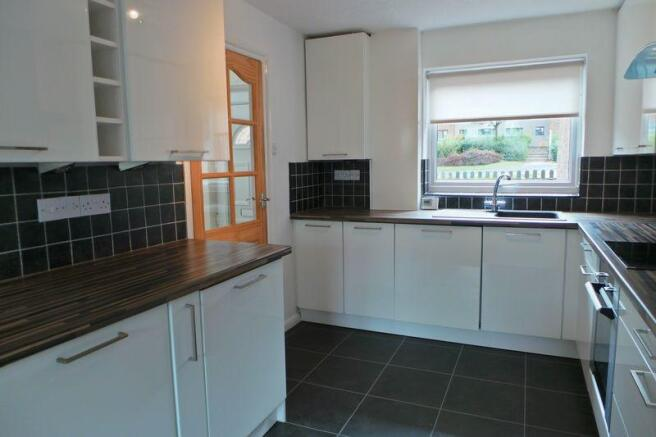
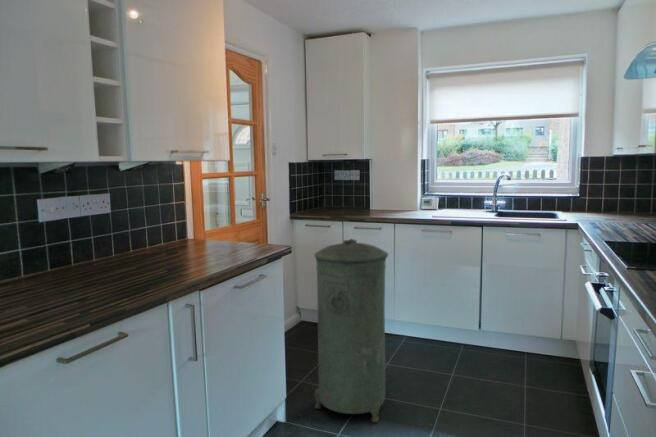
+ trash can (352, 324)
